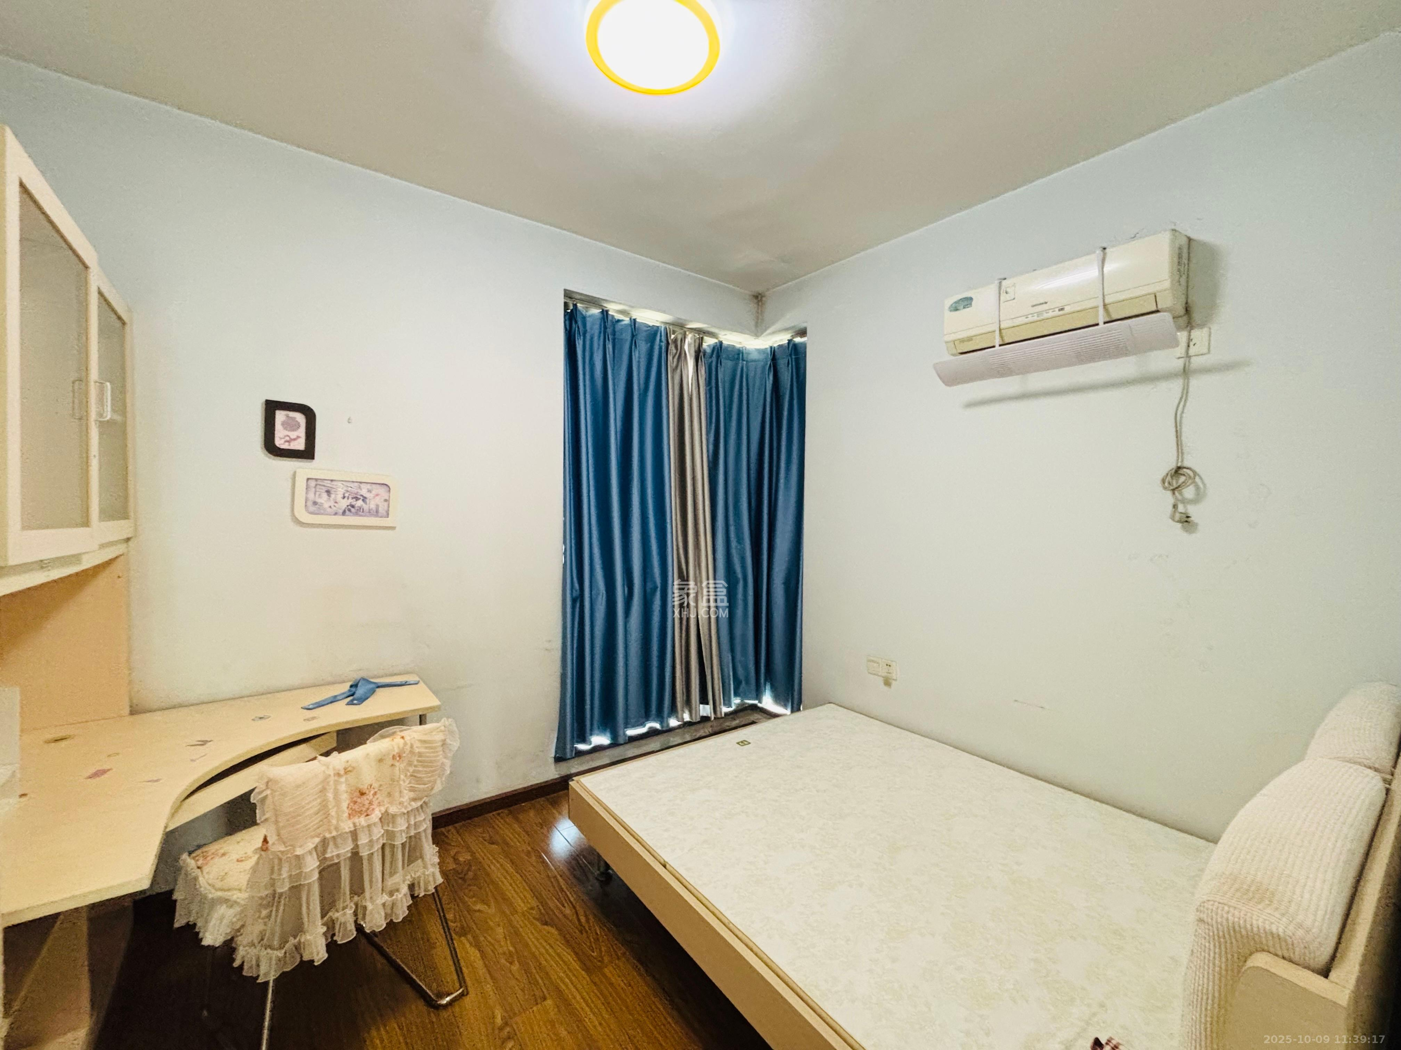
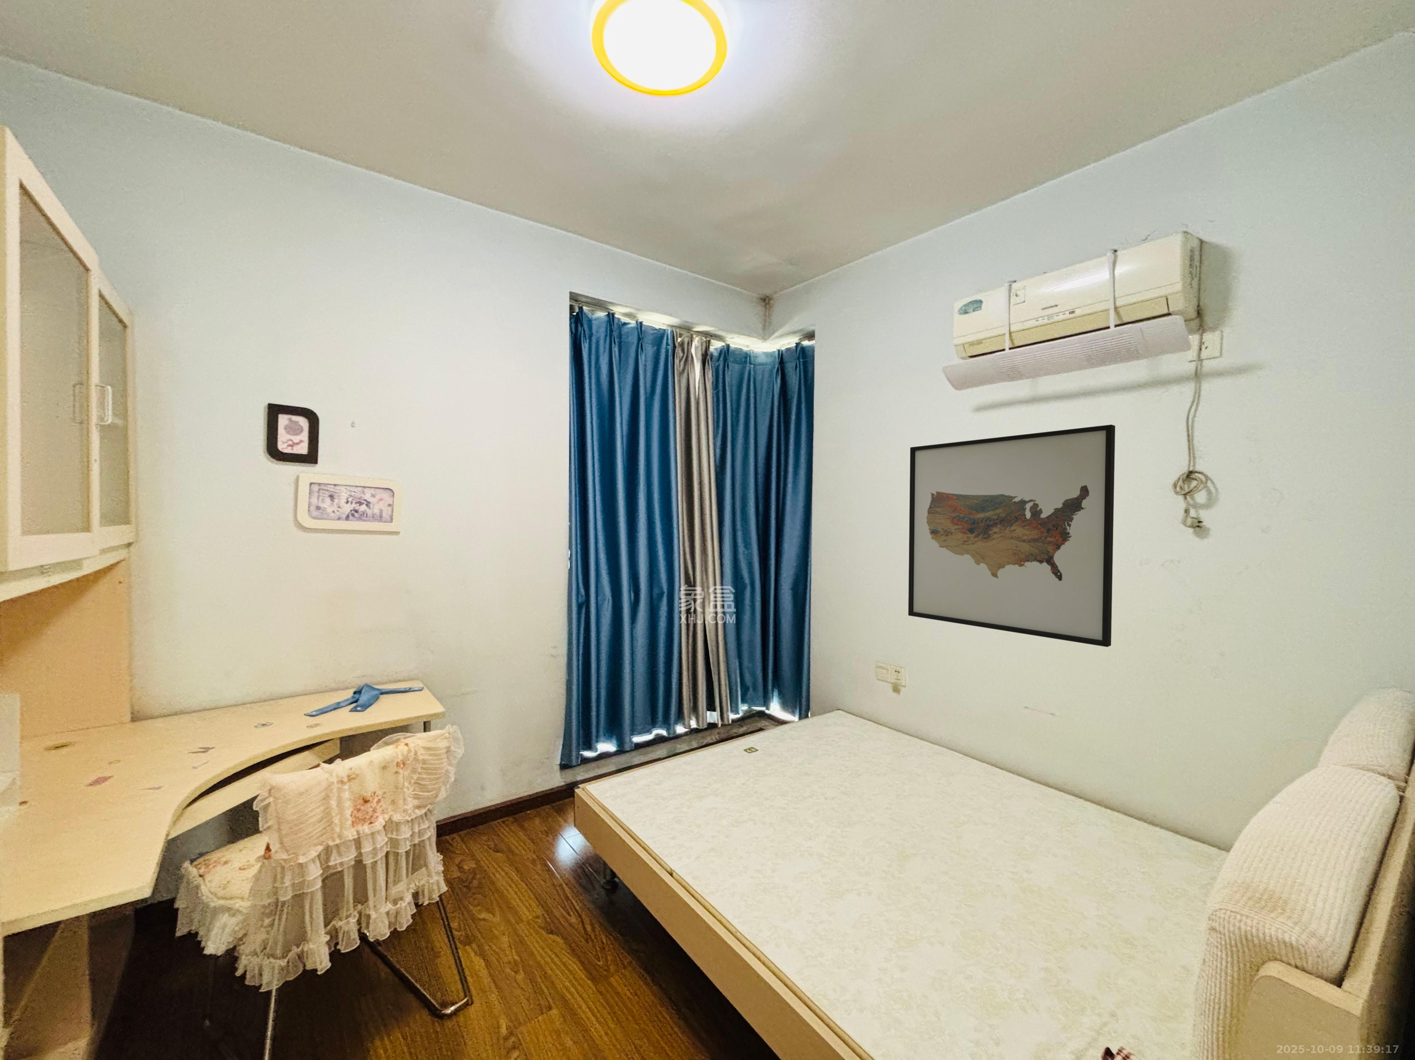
+ wall art (997, 533)
